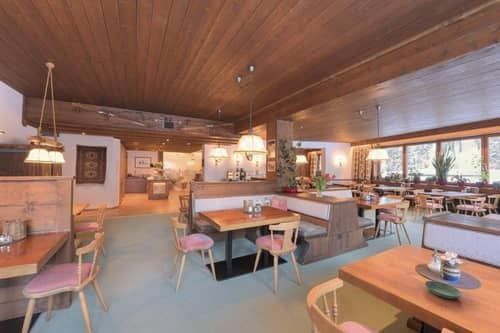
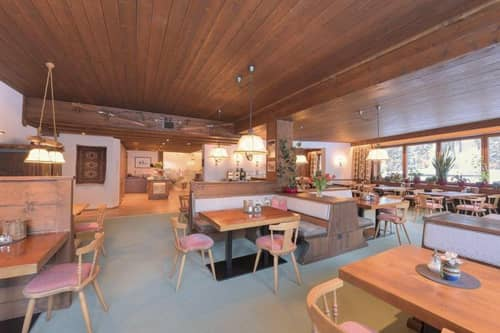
- saucer (442, 290)
